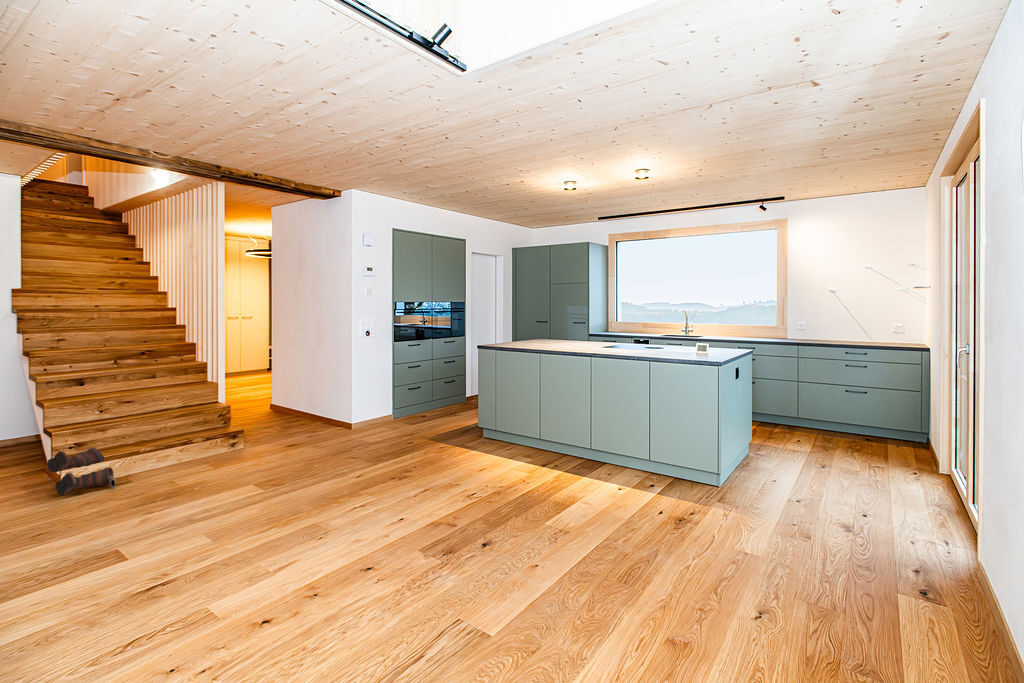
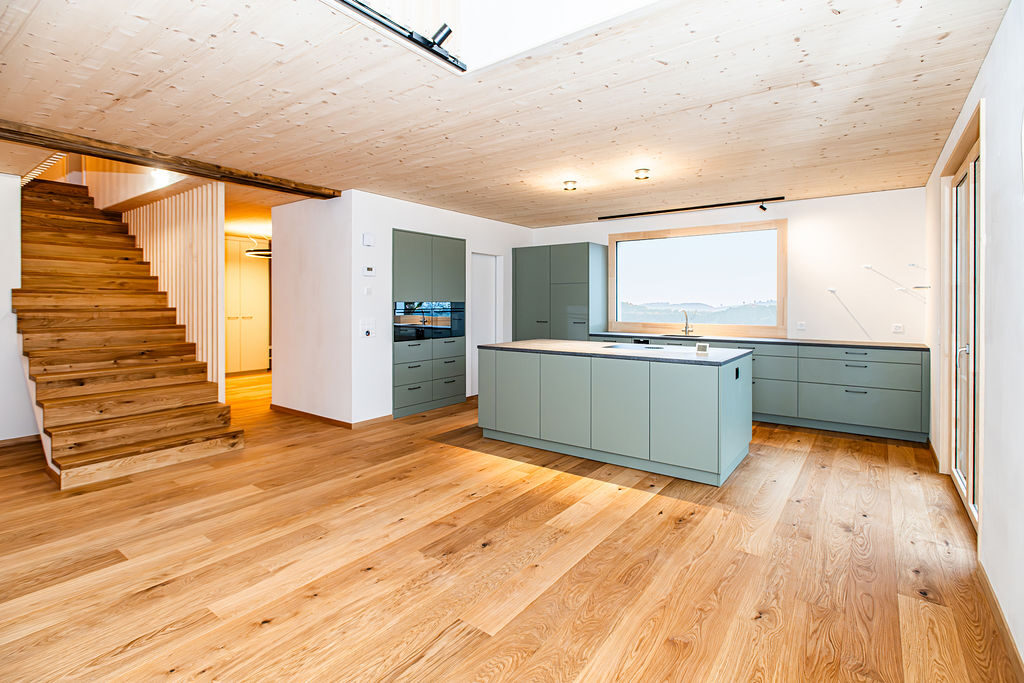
- boots (86, 465)
